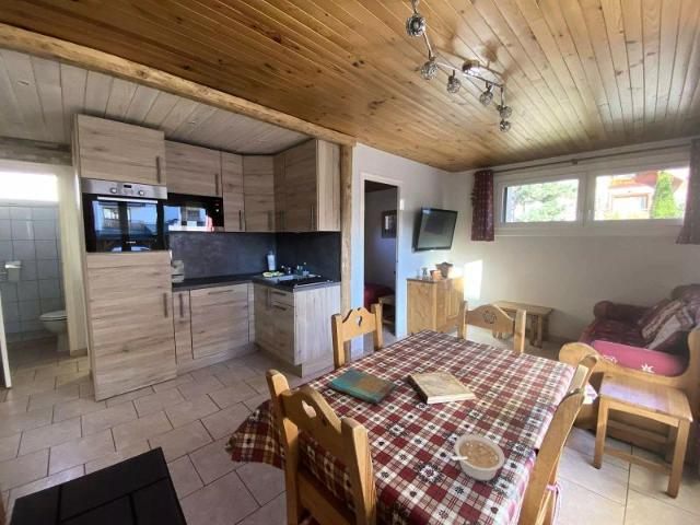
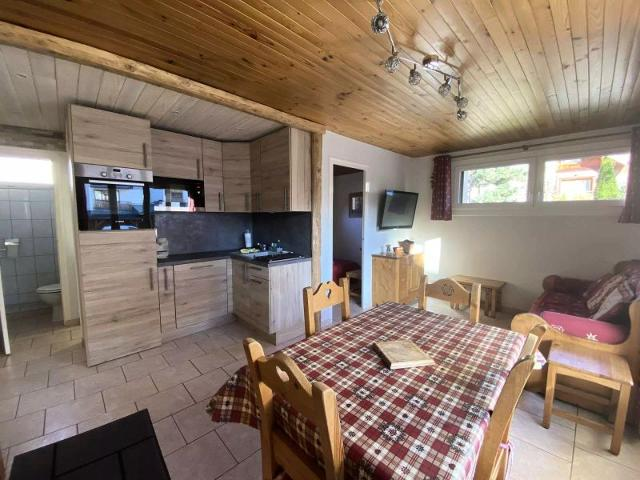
- dish towel (362, 384)
- legume (477, 458)
